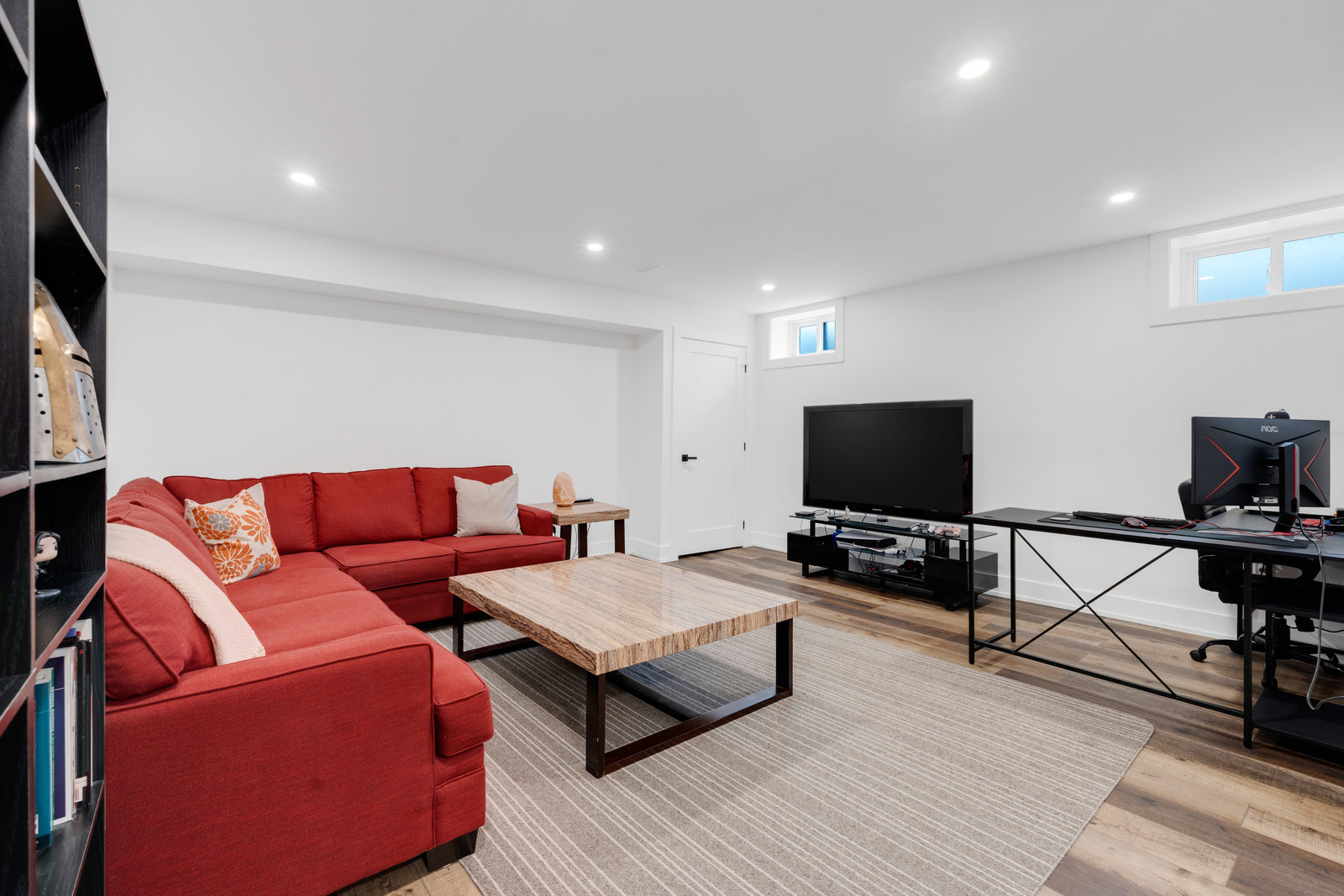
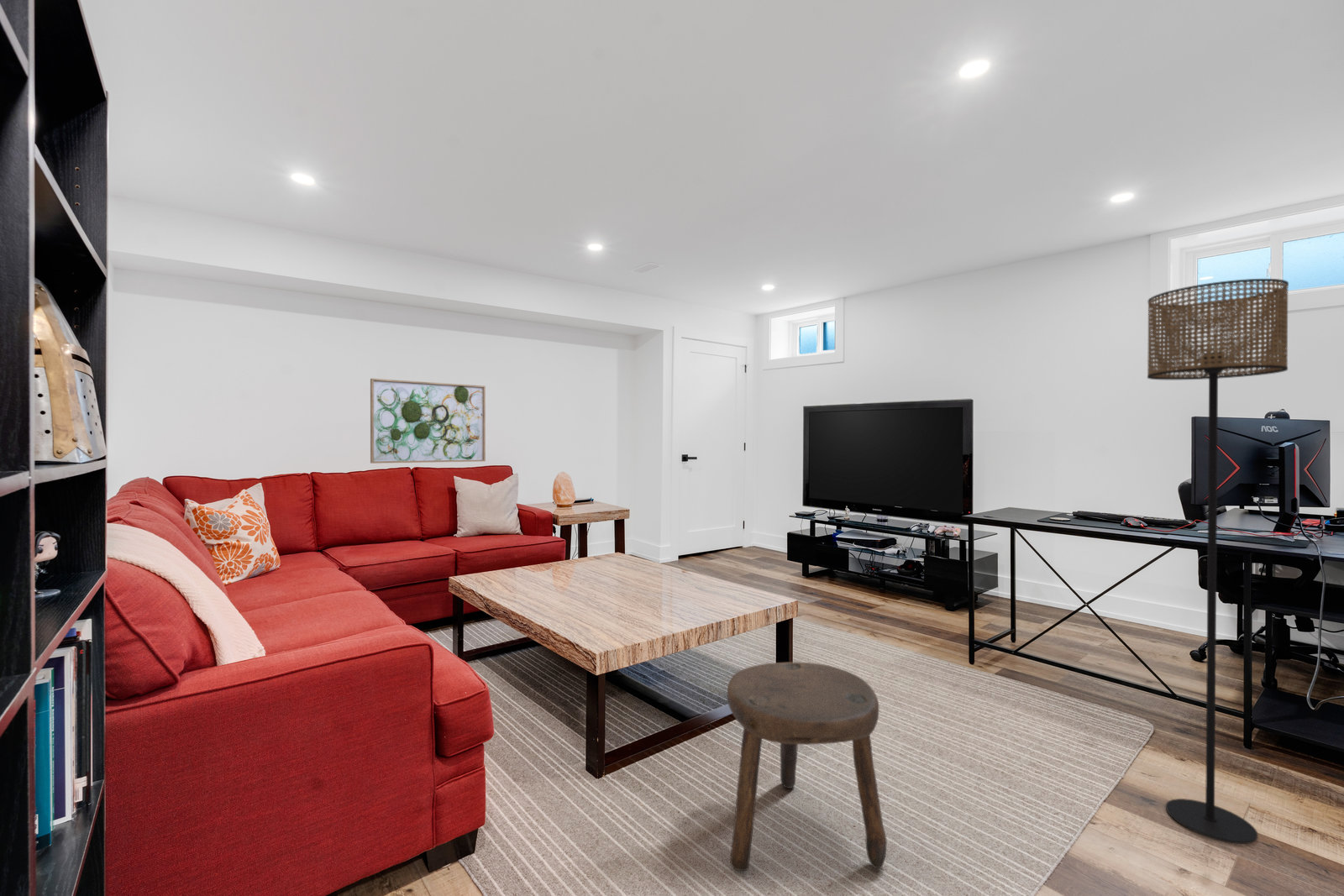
+ floor lamp (1211, 558)
+ stool (796, 757)
+ wall art (431, 422)
